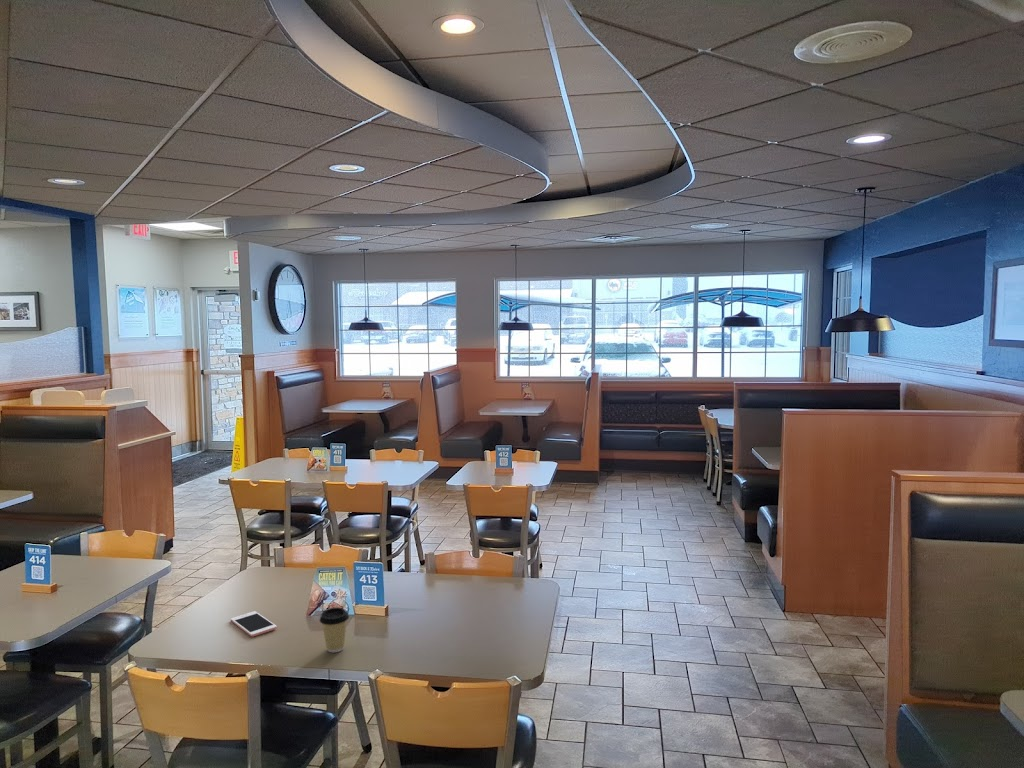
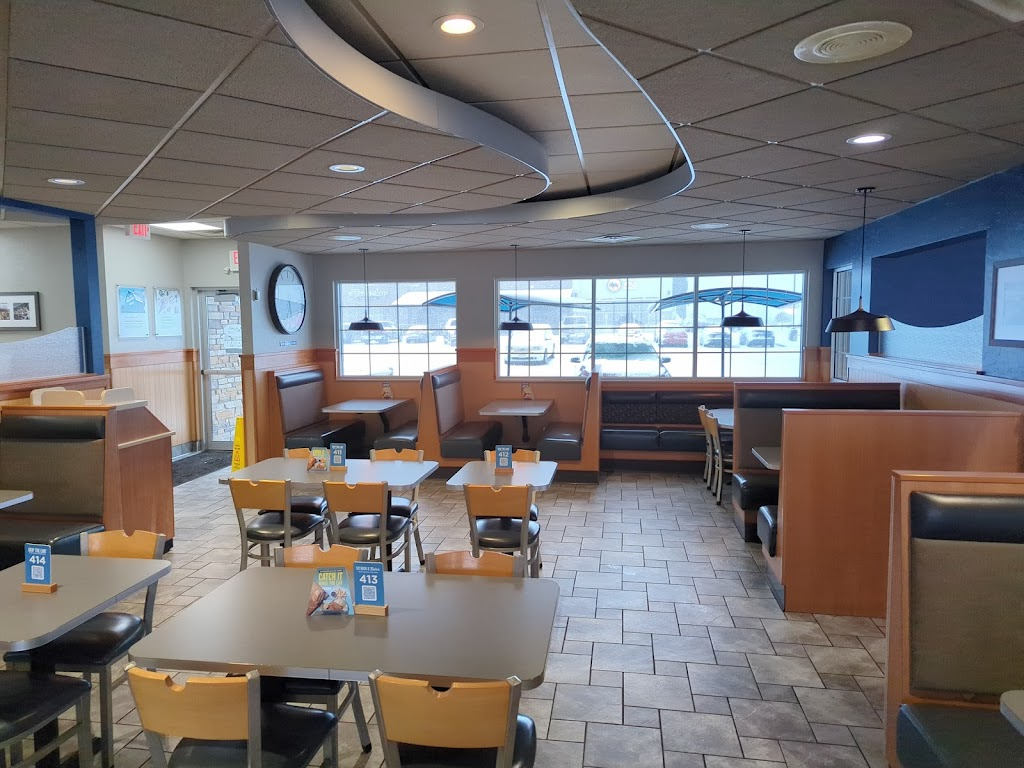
- coffee cup (334, 630)
- cell phone (253, 623)
